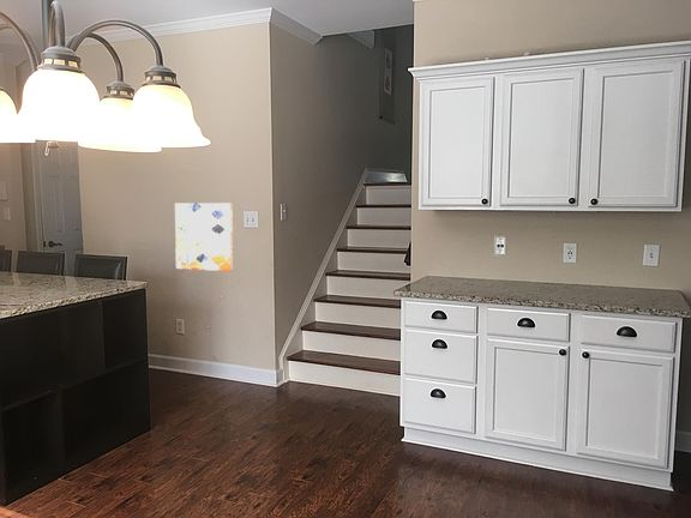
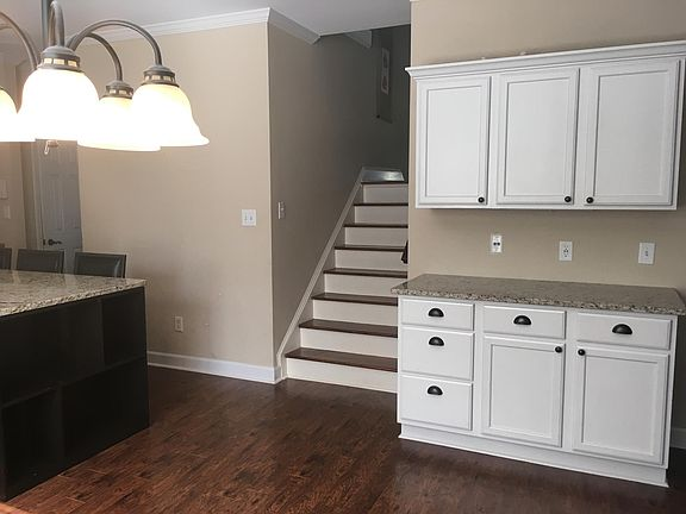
- wall art (203, 236)
